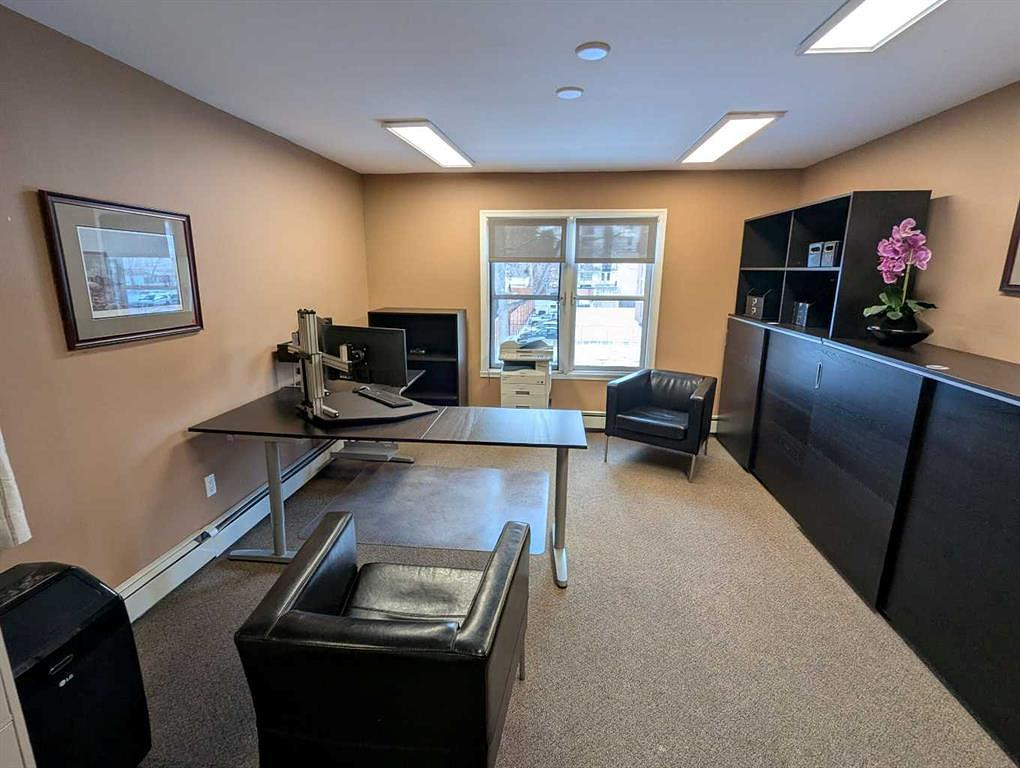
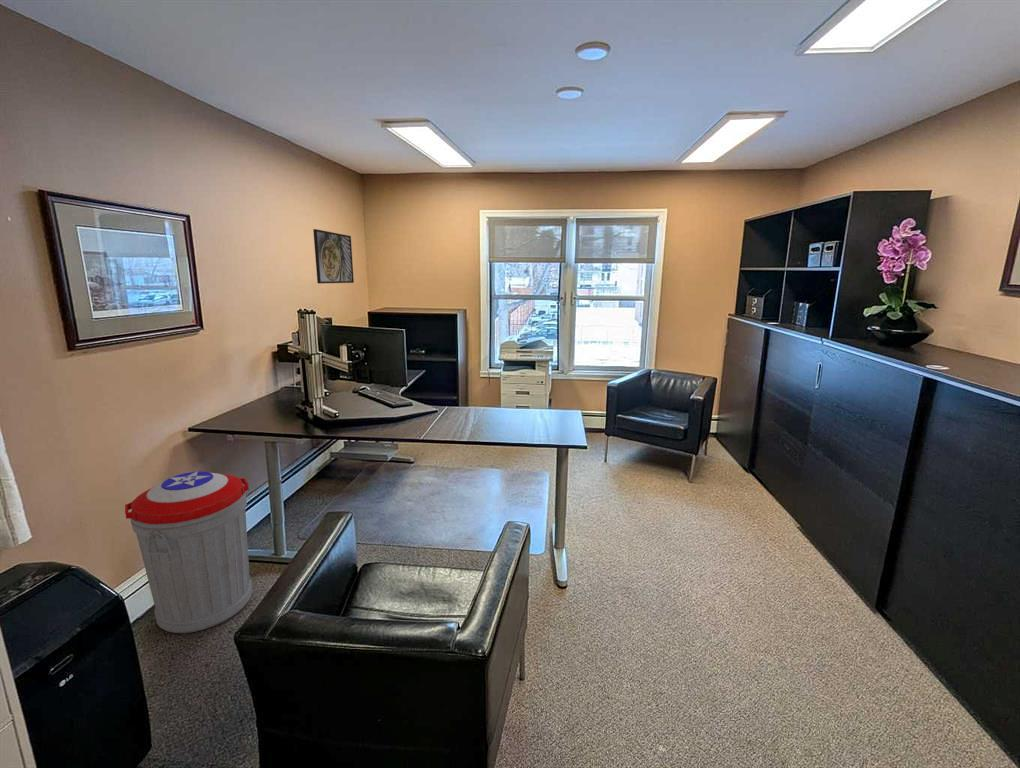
+ trash can (197, 543)
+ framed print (335, 258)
